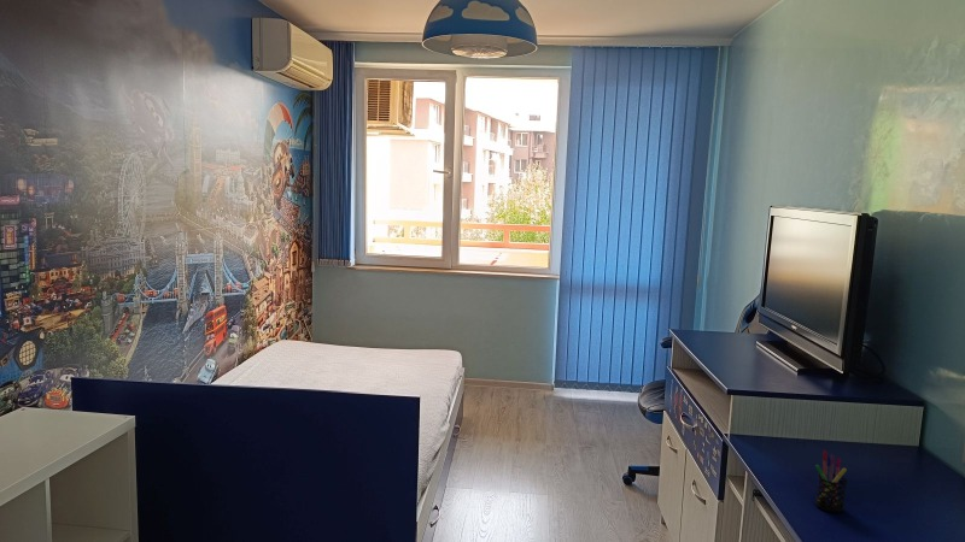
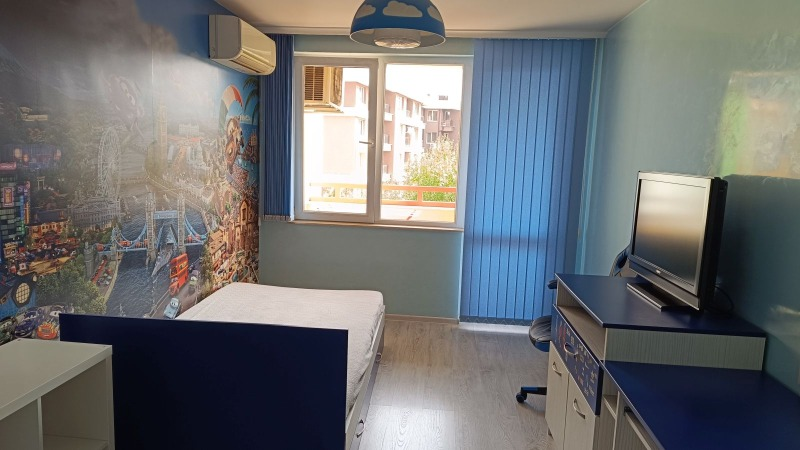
- pen holder (827, 481)
